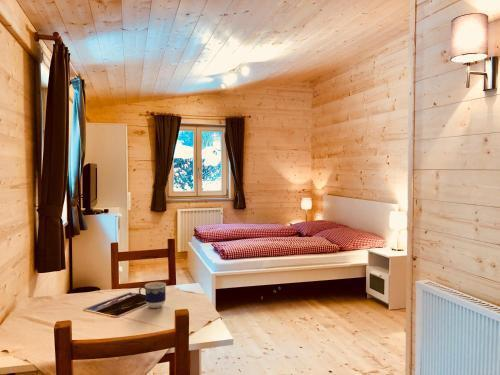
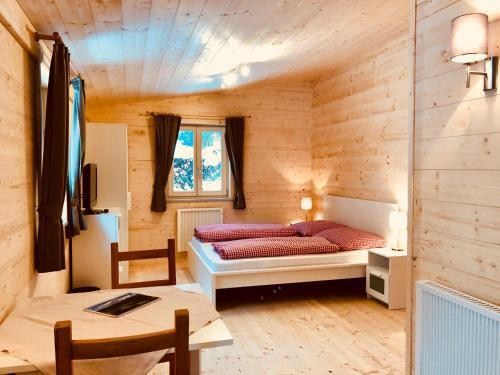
- cup (152, 295)
